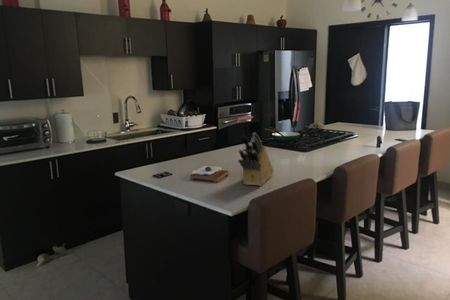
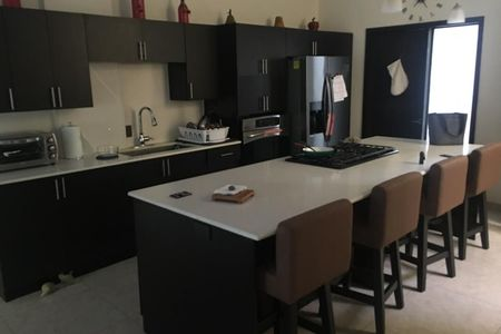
- knife block (256, 156)
